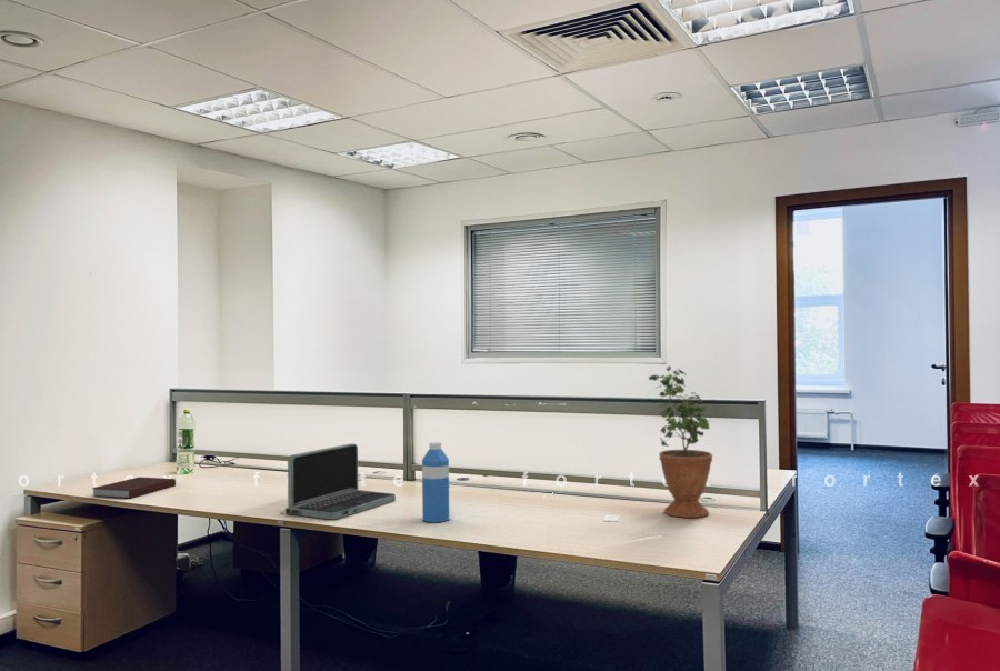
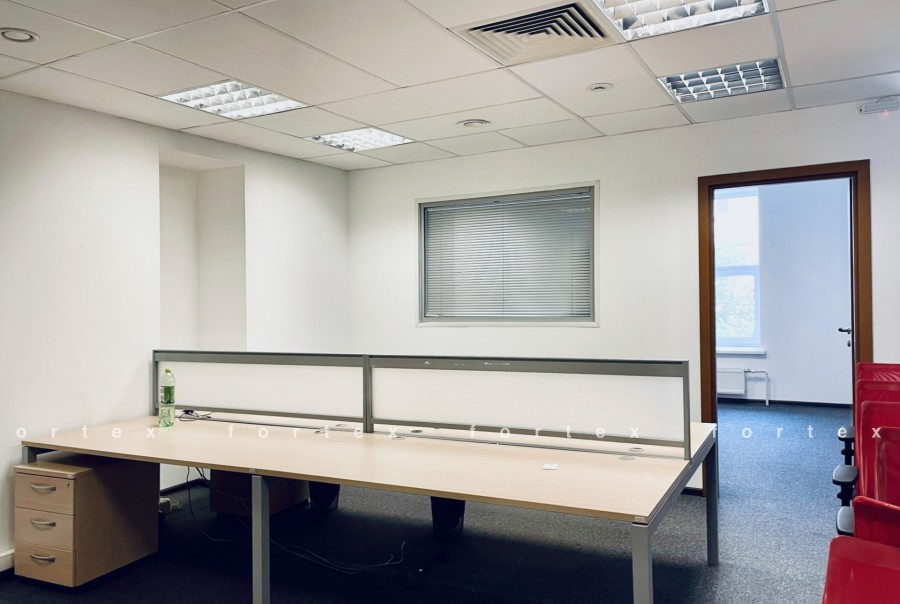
- laptop (338, 478)
- potted plant (679, 435)
- water bottle (436, 480)
- notebook (134, 487)
